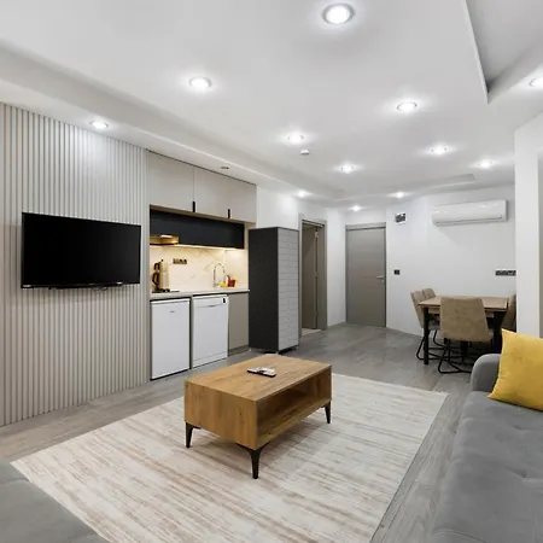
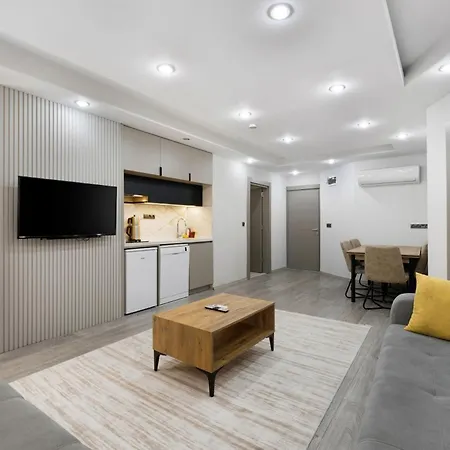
- storage cabinet (274, 290)
